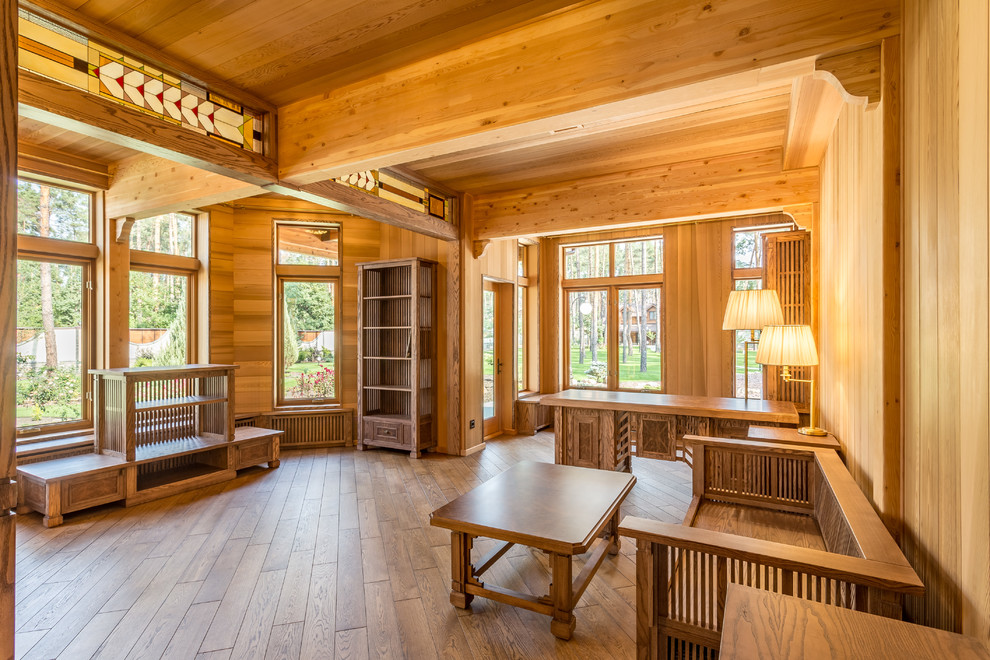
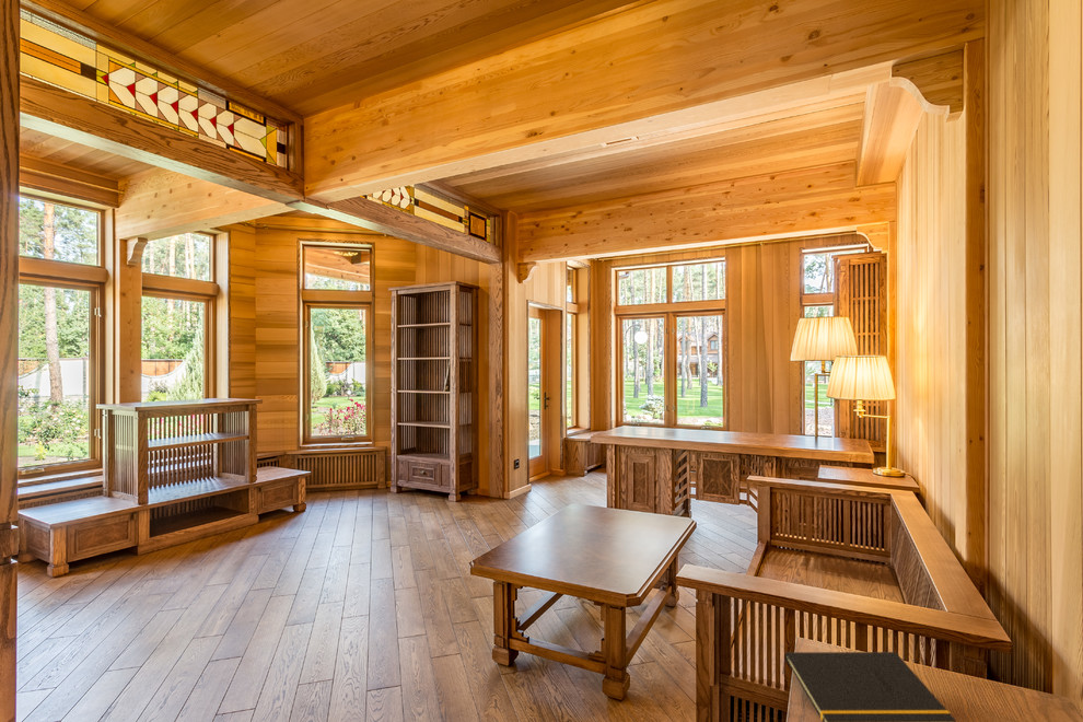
+ notepad (863, 686)
